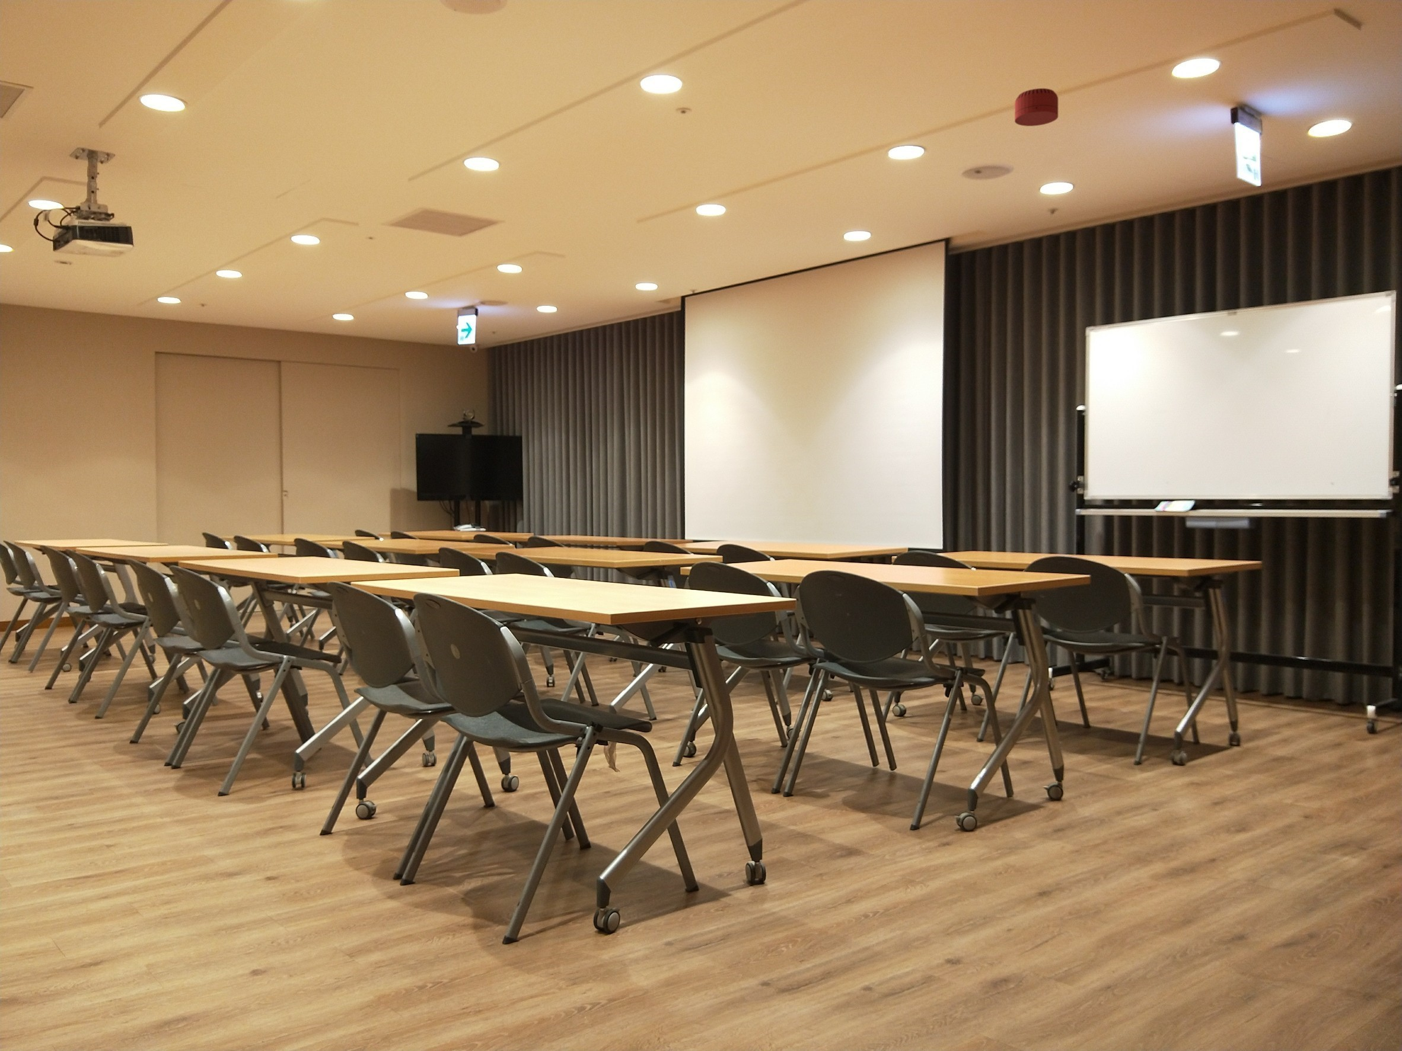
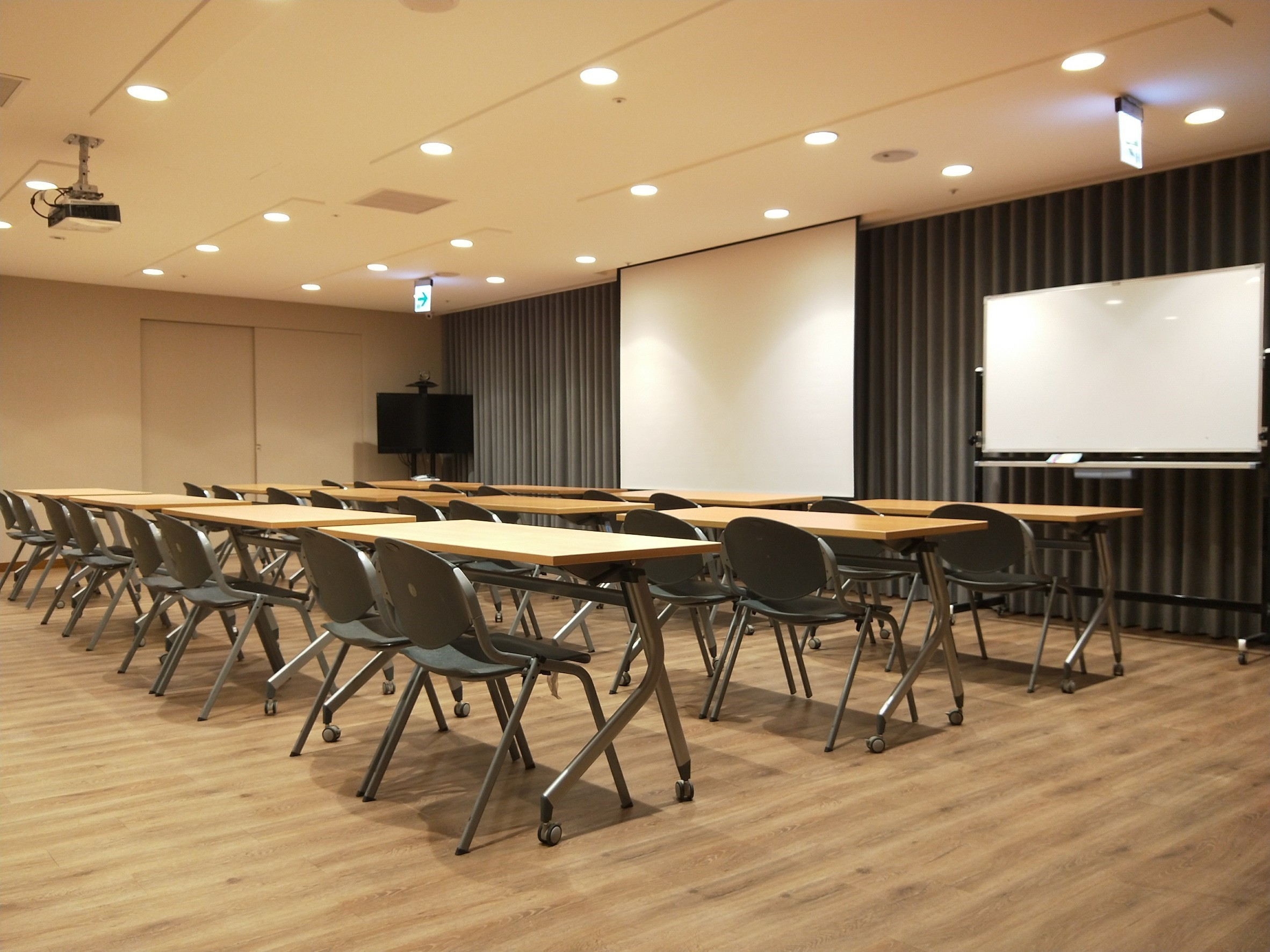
- smoke detector (1037, 106)
